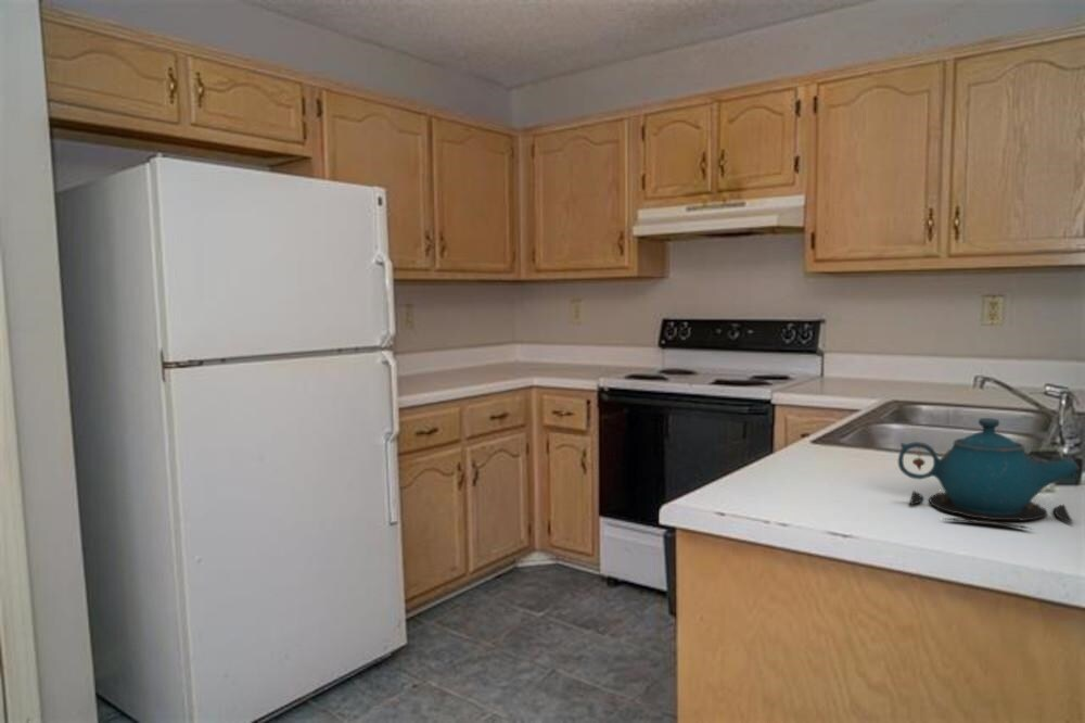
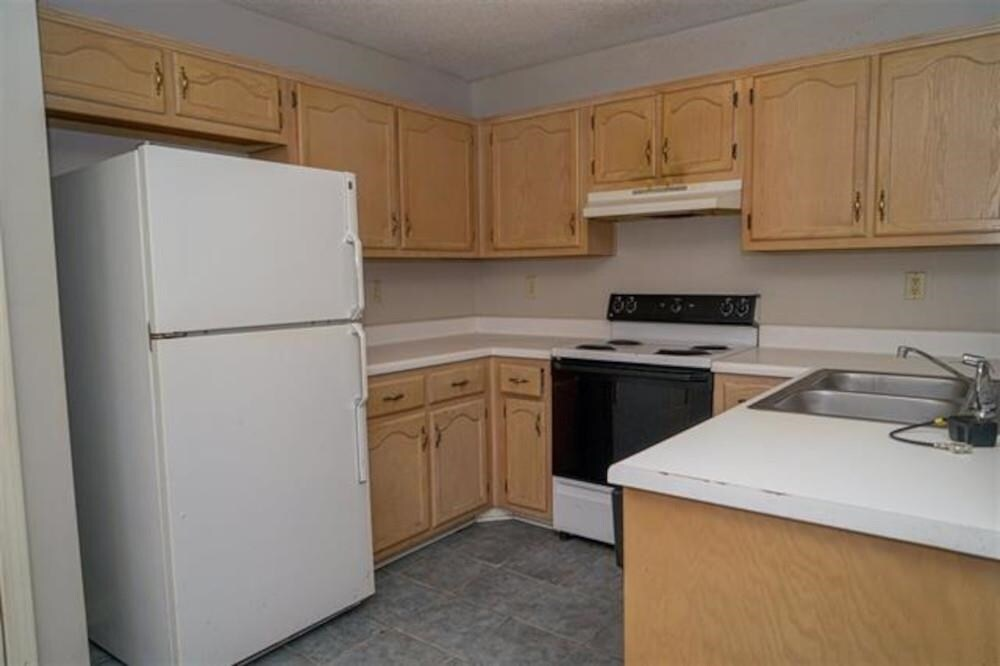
- teapot (983, 462)
